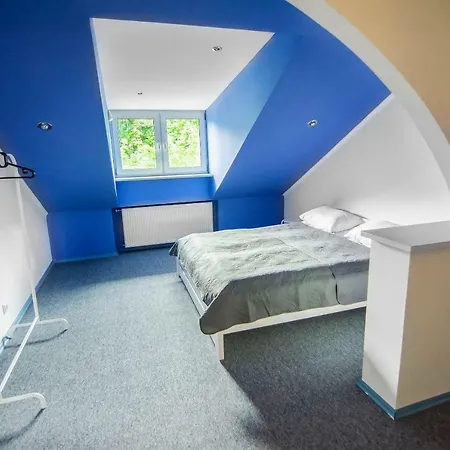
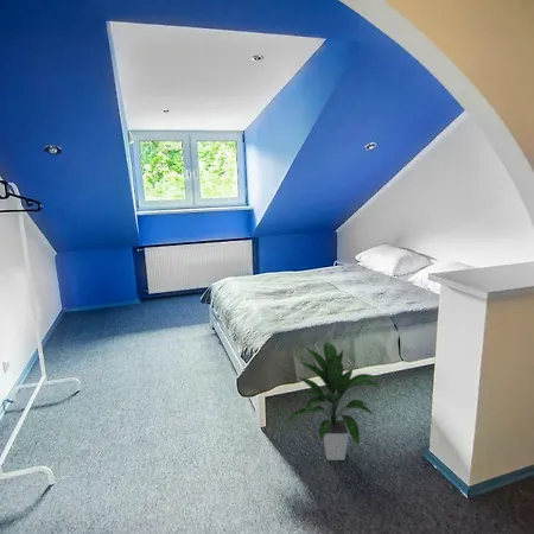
+ indoor plant (330, 400)
